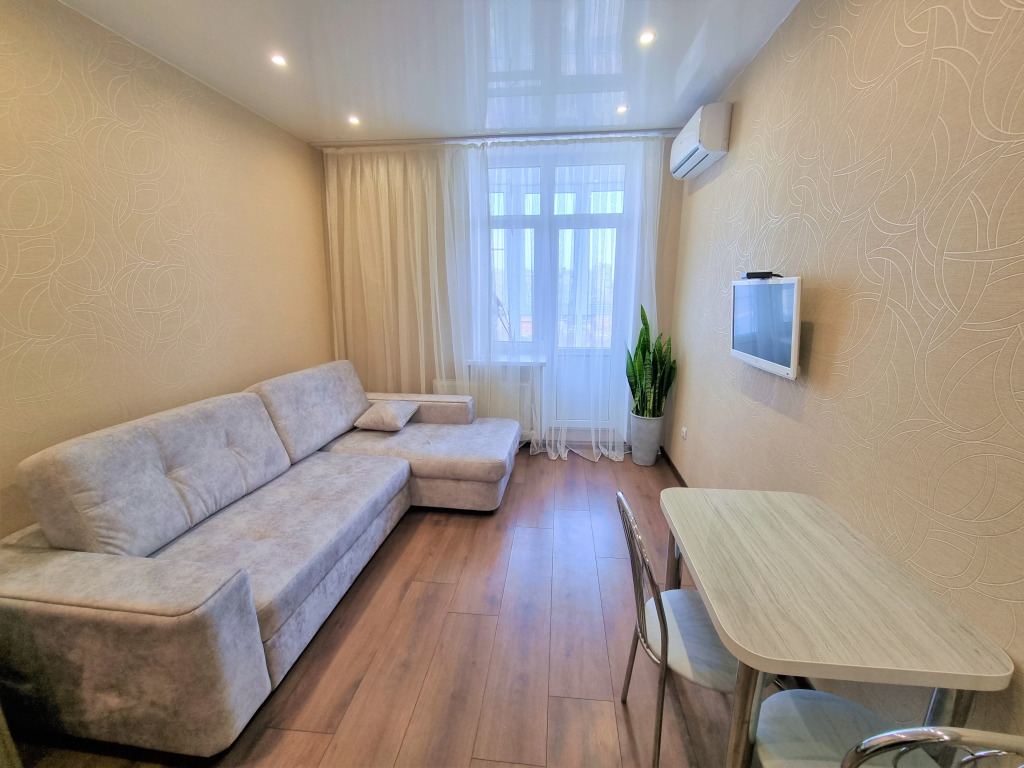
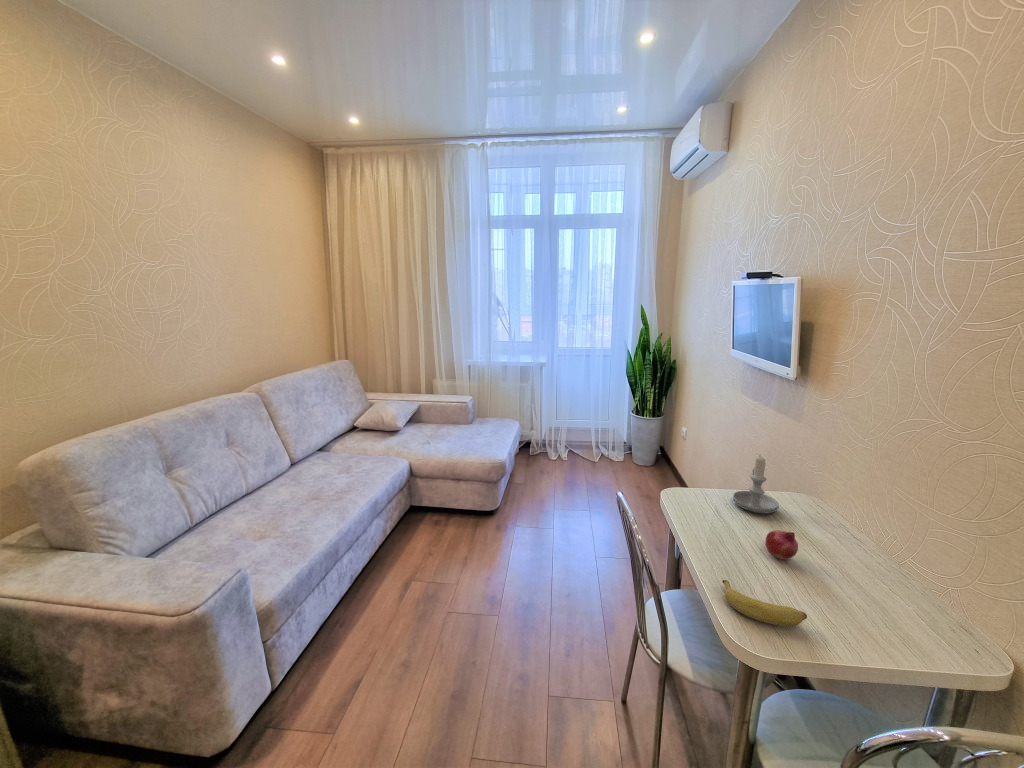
+ candle (757, 481)
+ fruit (781, 542)
+ banana (762, 603)
